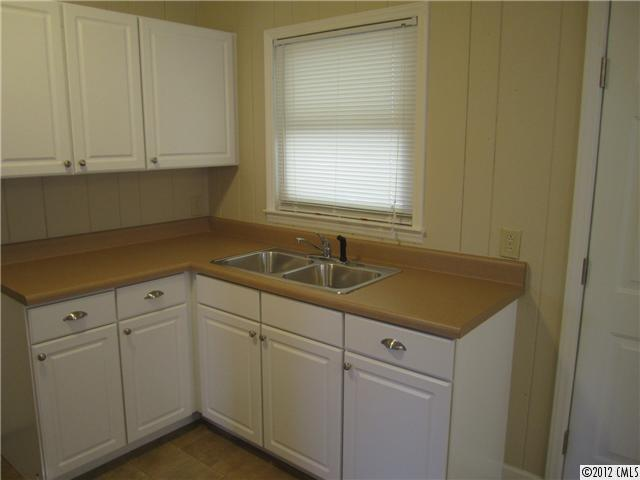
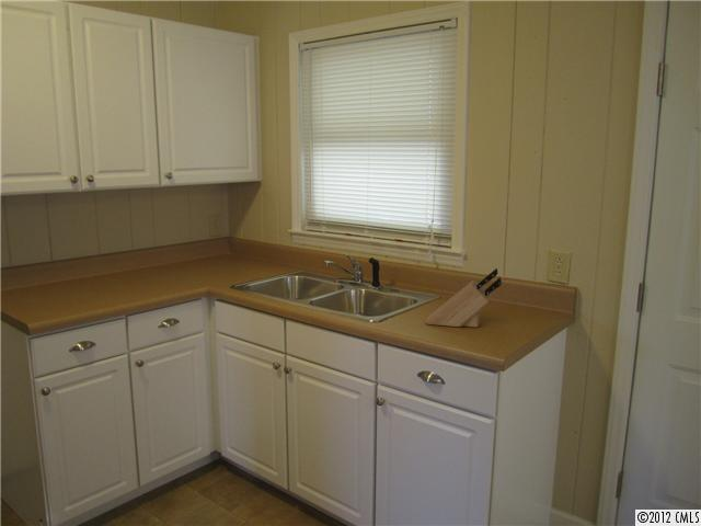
+ knife block (463, 296)
